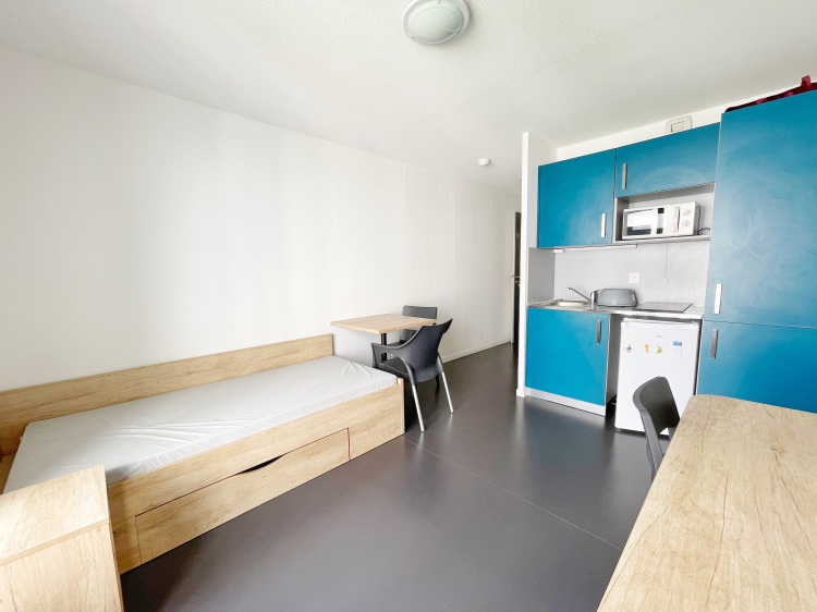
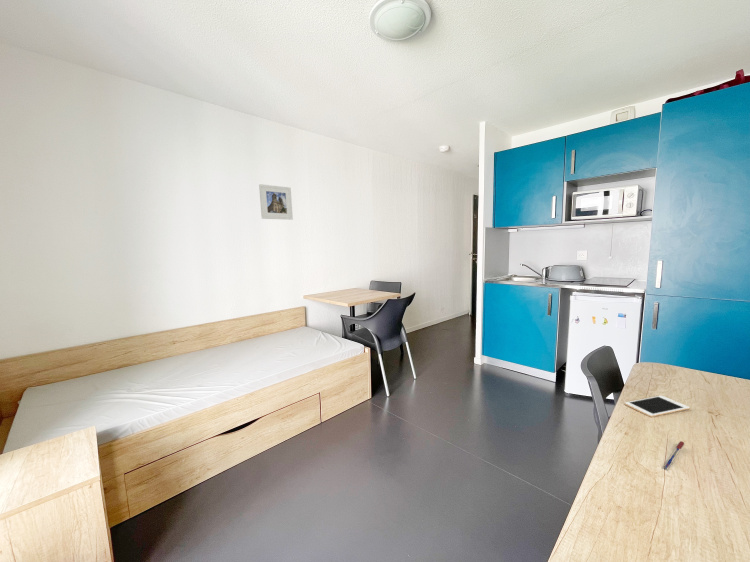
+ pen (673, 454)
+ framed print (276, 202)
+ cell phone (656, 405)
